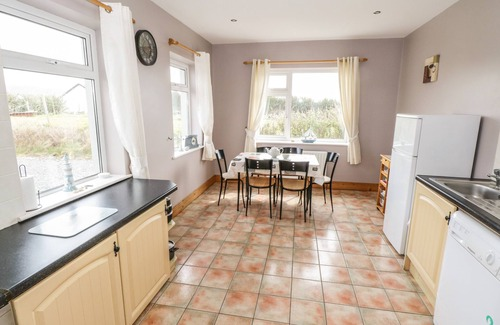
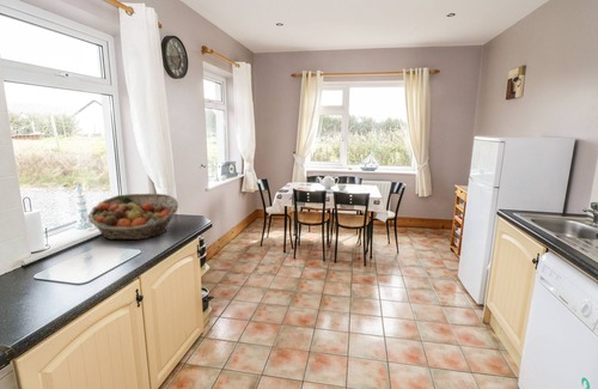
+ fruit basket (135, 215)
